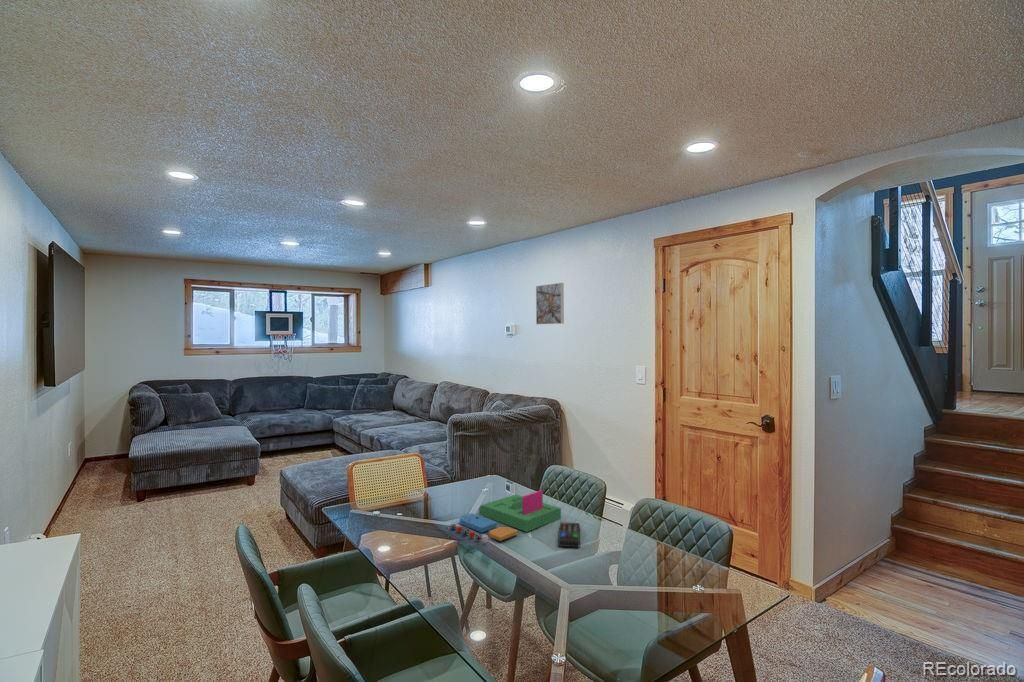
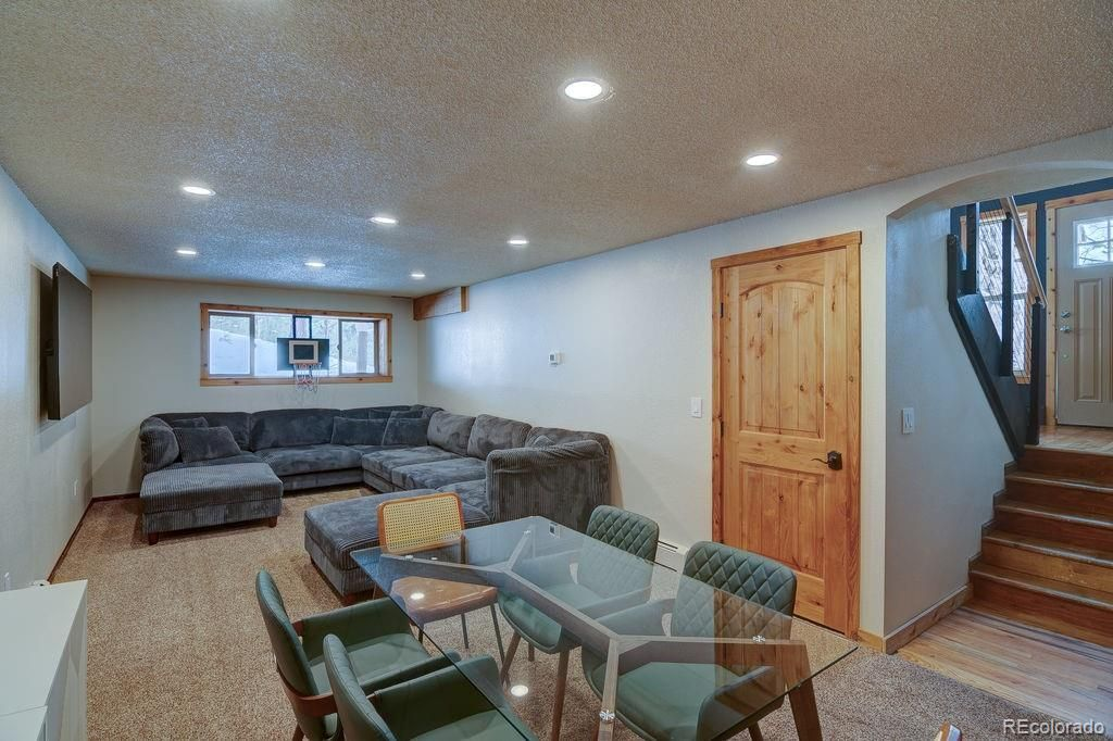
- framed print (549, 304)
- board game (503, 508)
- remote control (569, 533)
